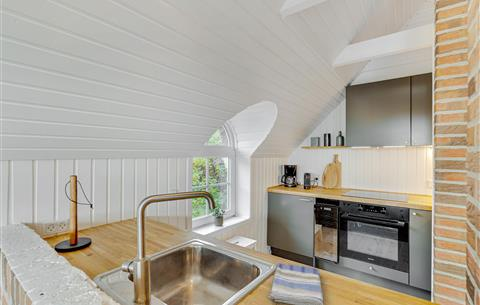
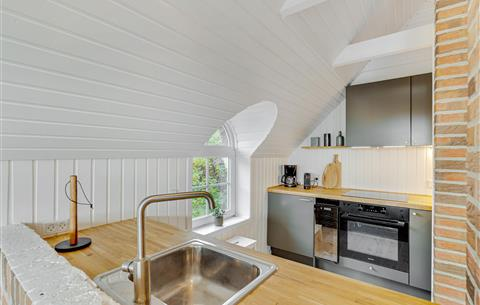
- dish towel (296, 281)
